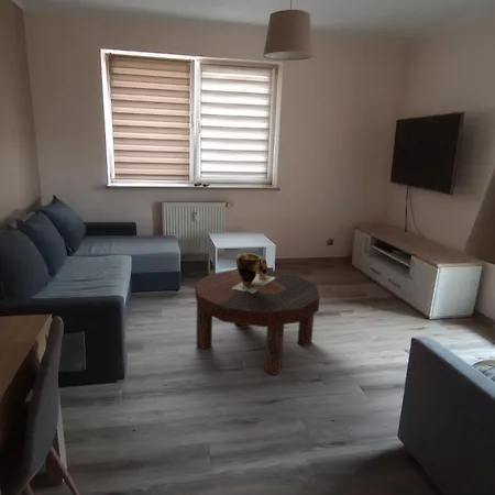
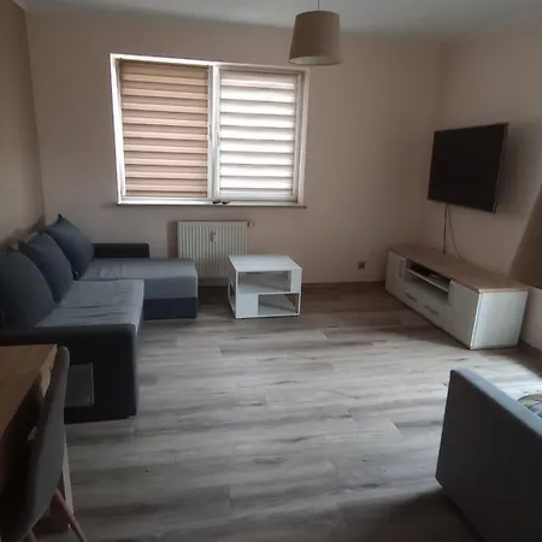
- clay pot (254, 267)
- coffee table (254, 316)
